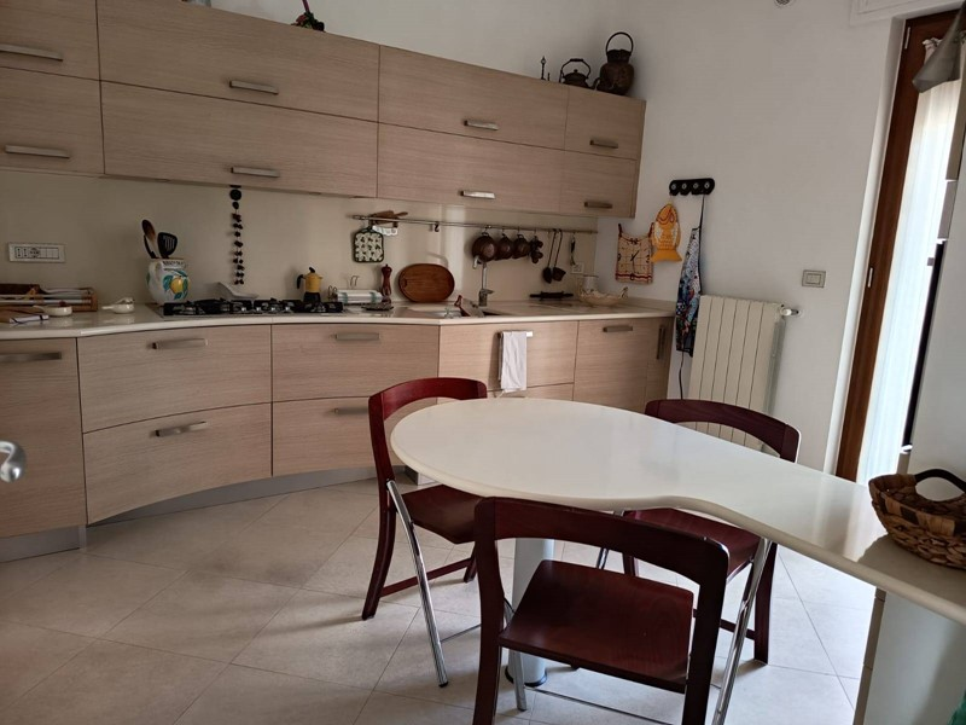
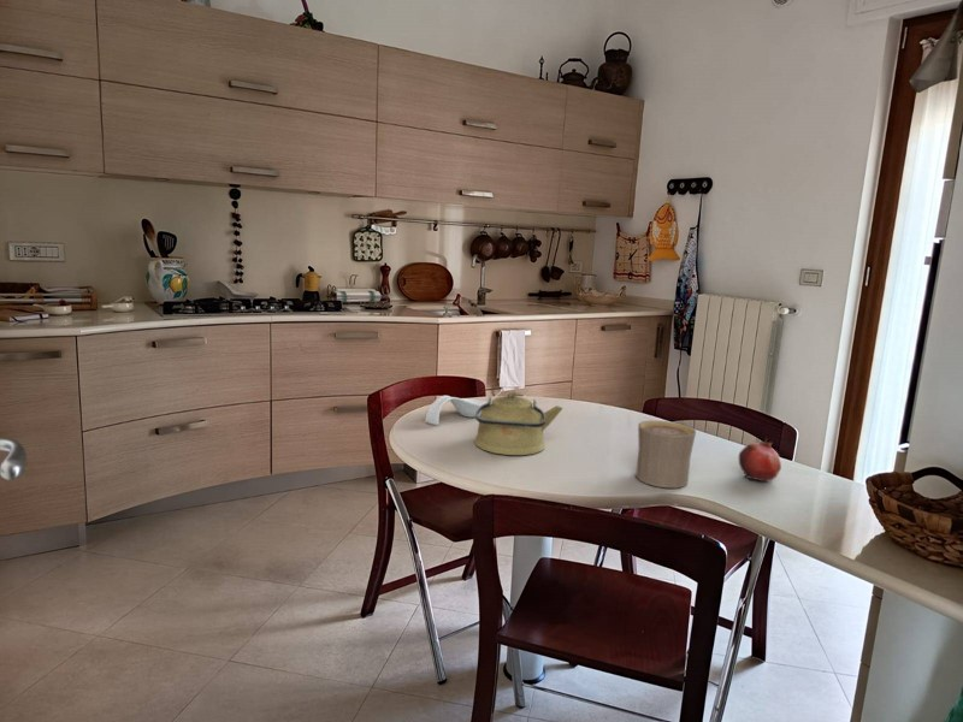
+ spoon rest (459, 406)
+ fruit (760, 457)
+ kettle (518, 418)
+ cup (663, 452)
